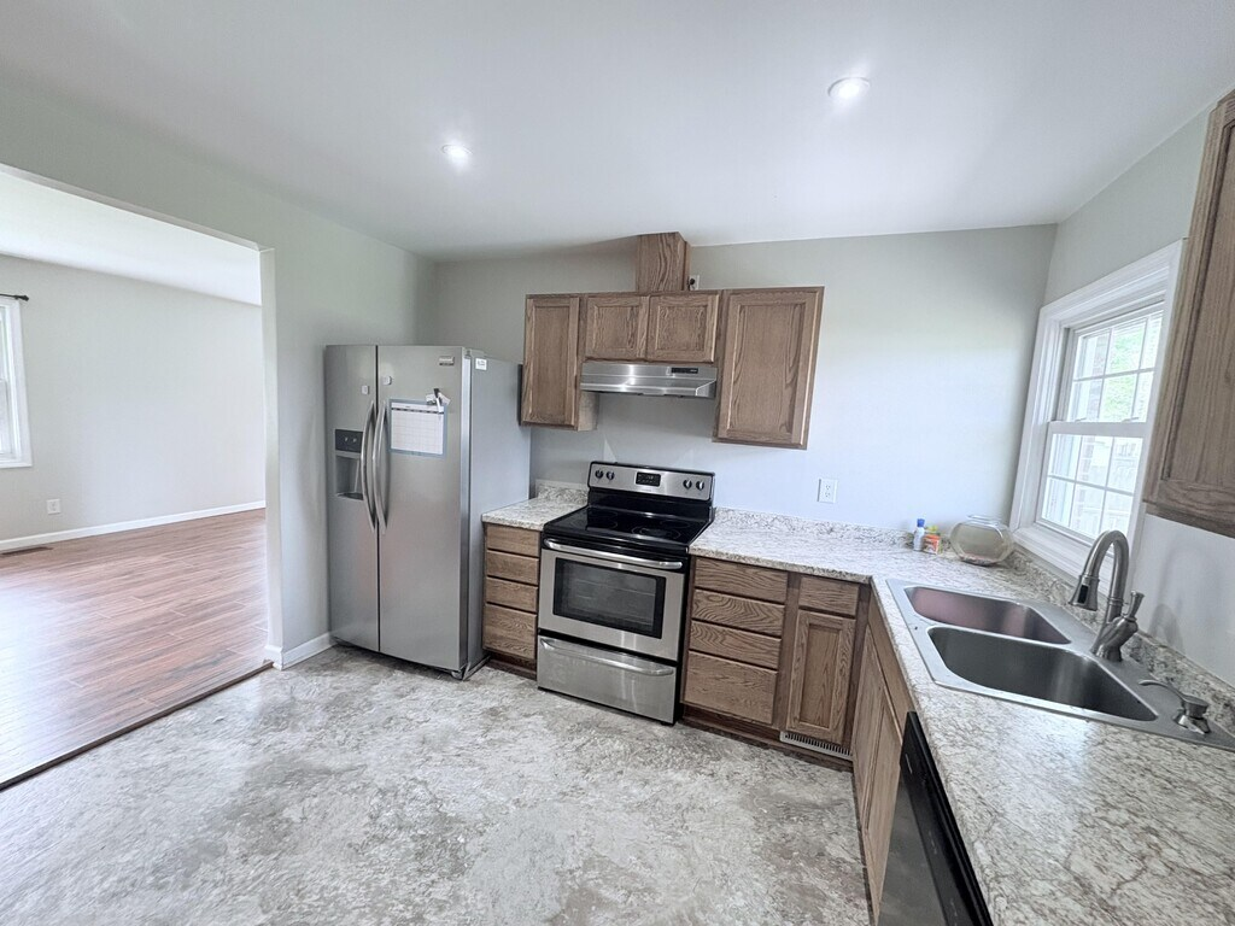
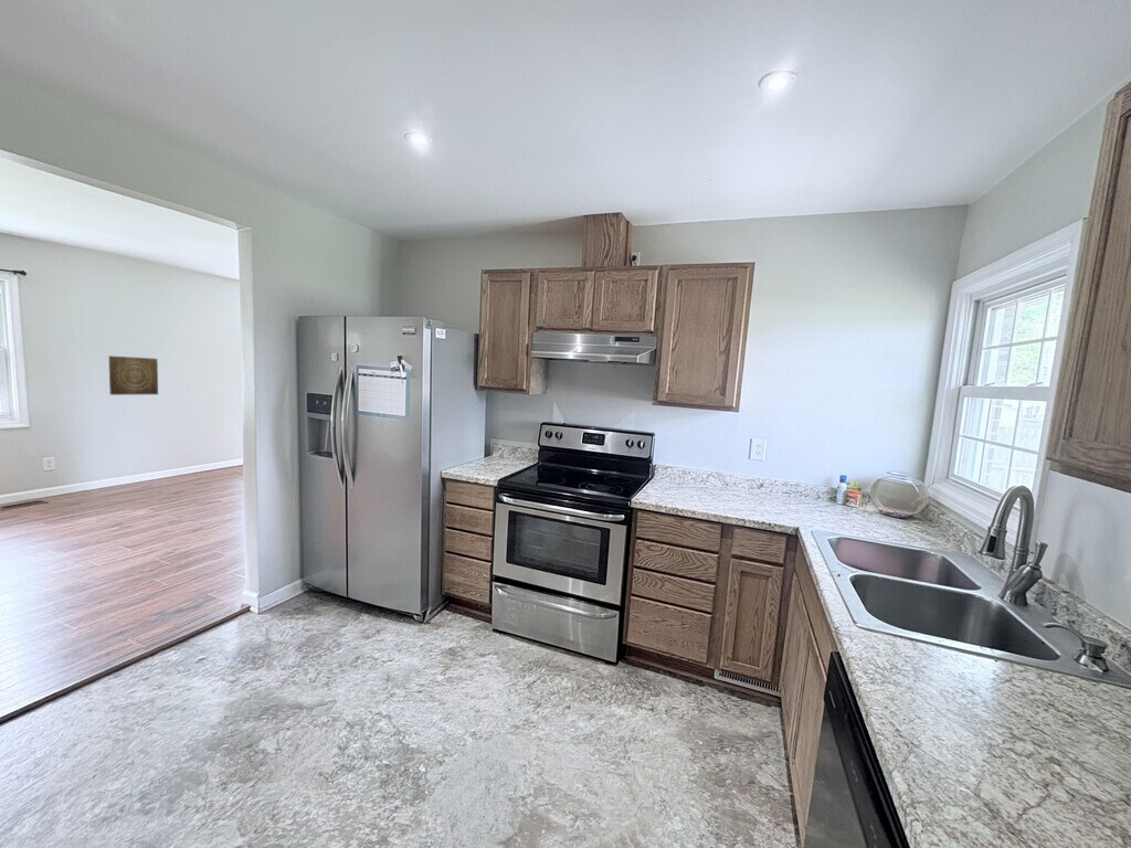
+ wall art (134, 375)
